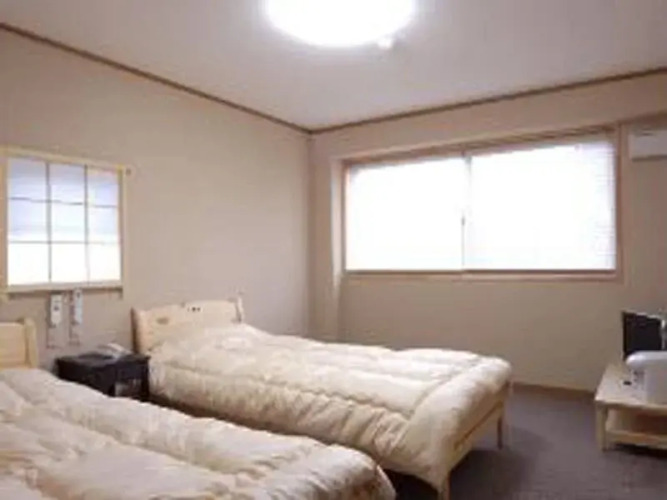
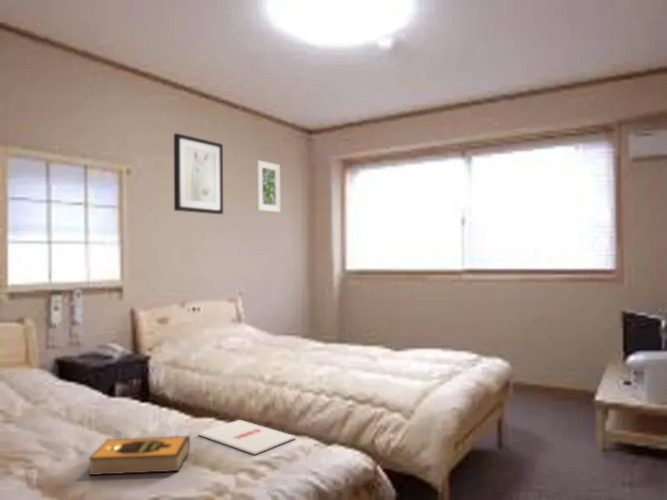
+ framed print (268, 186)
+ wall art (199, 175)
+ hardback book (142, 452)
+ magazine (246, 435)
